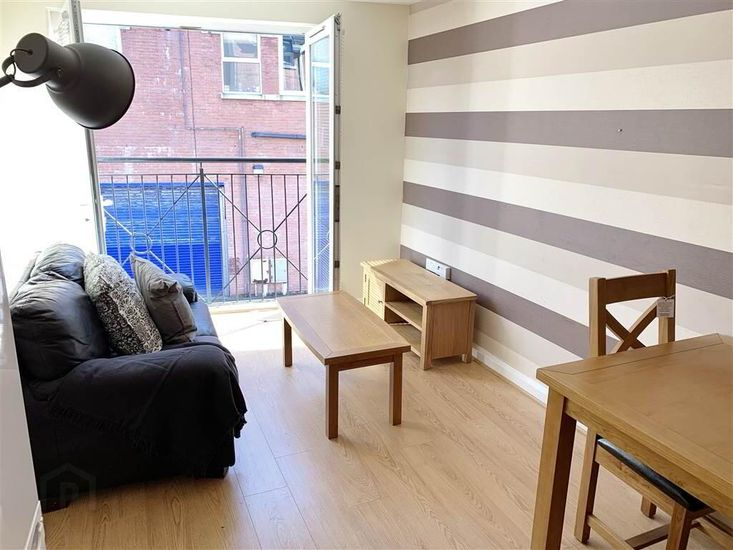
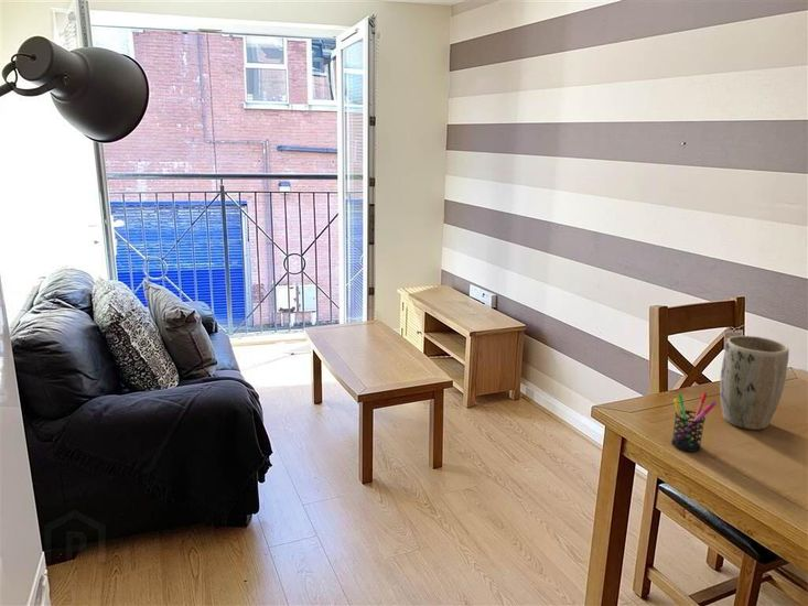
+ pen holder (688, 418)
+ plant pot (751, 382)
